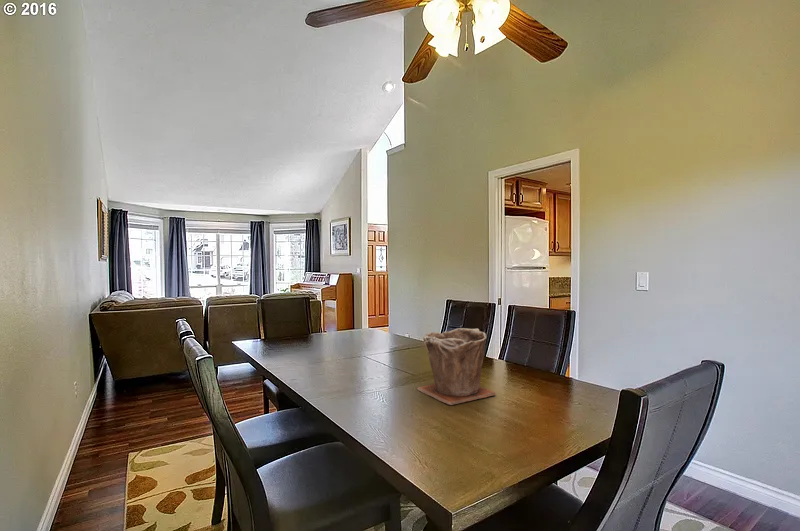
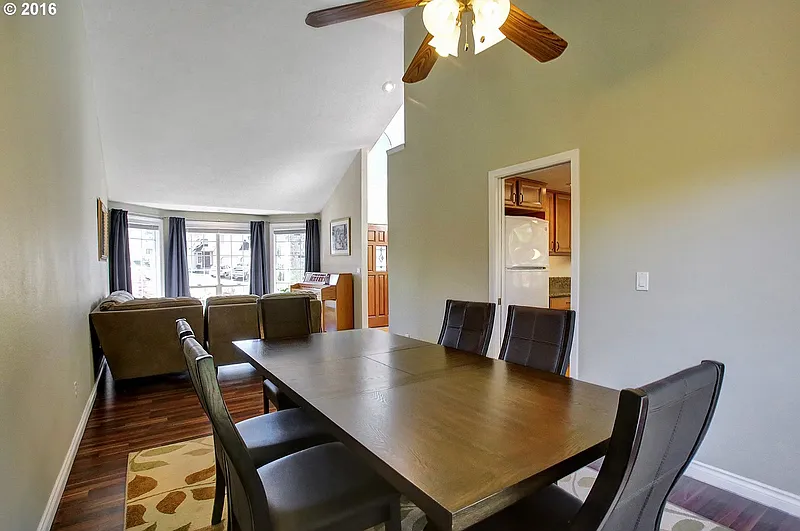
- plant pot (455, 361)
